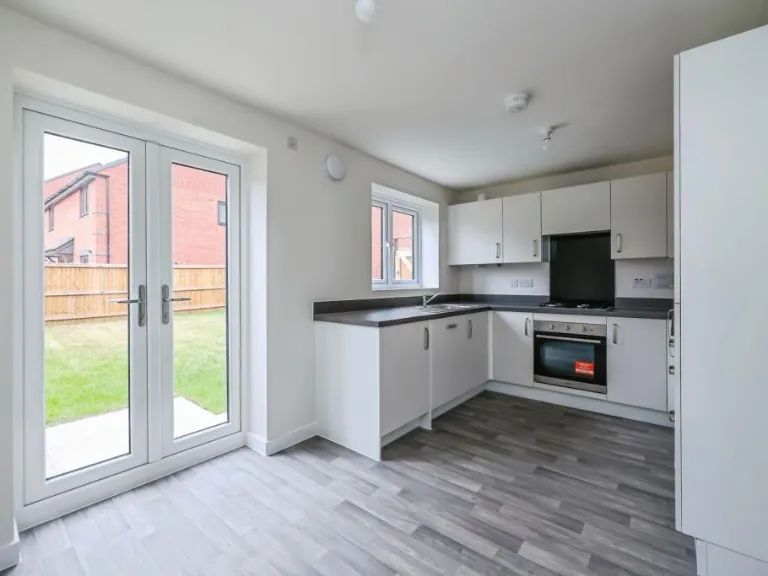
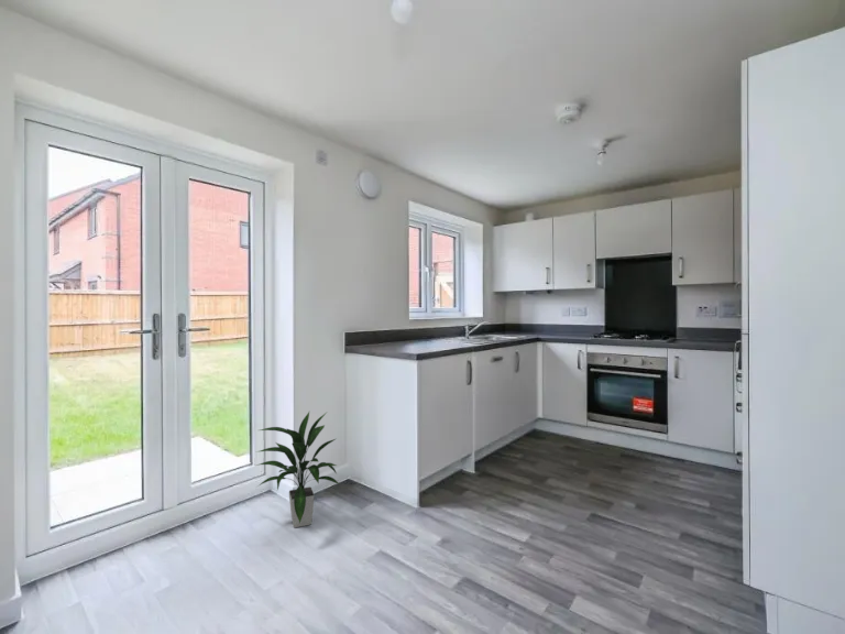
+ indoor plant (299, 468)
